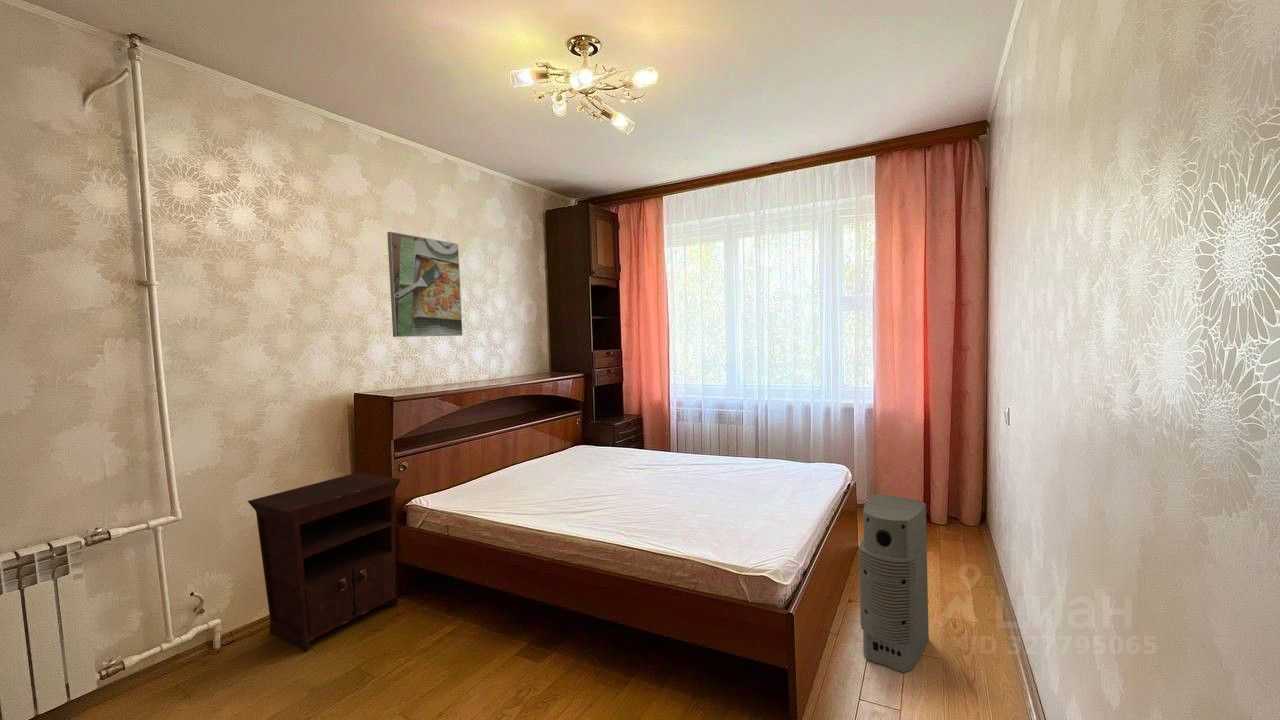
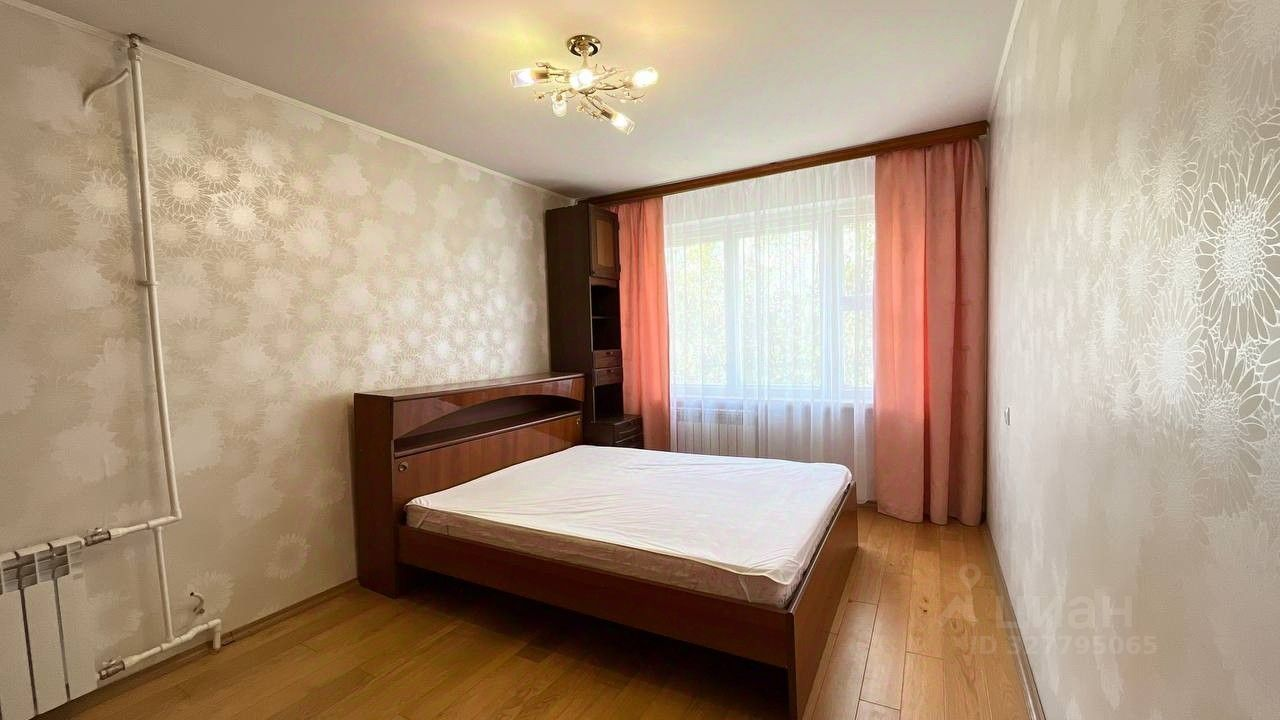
- air purifier (892, 576)
- nightstand (333, 554)
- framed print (427, 287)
